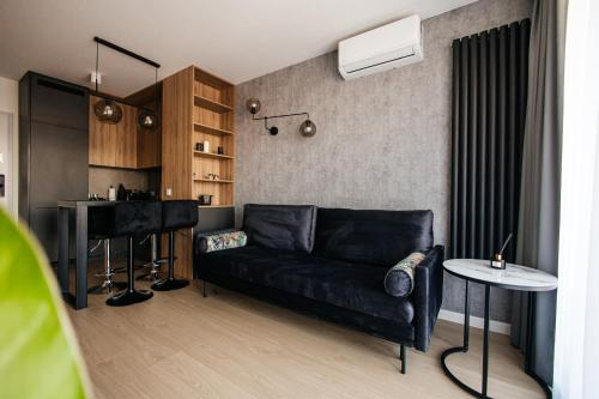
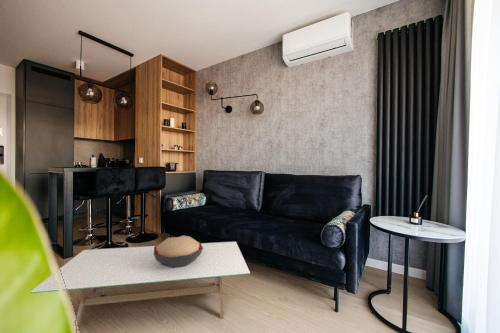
+ decorative bowl (178, 248)
+ coffee table (158, 282)
